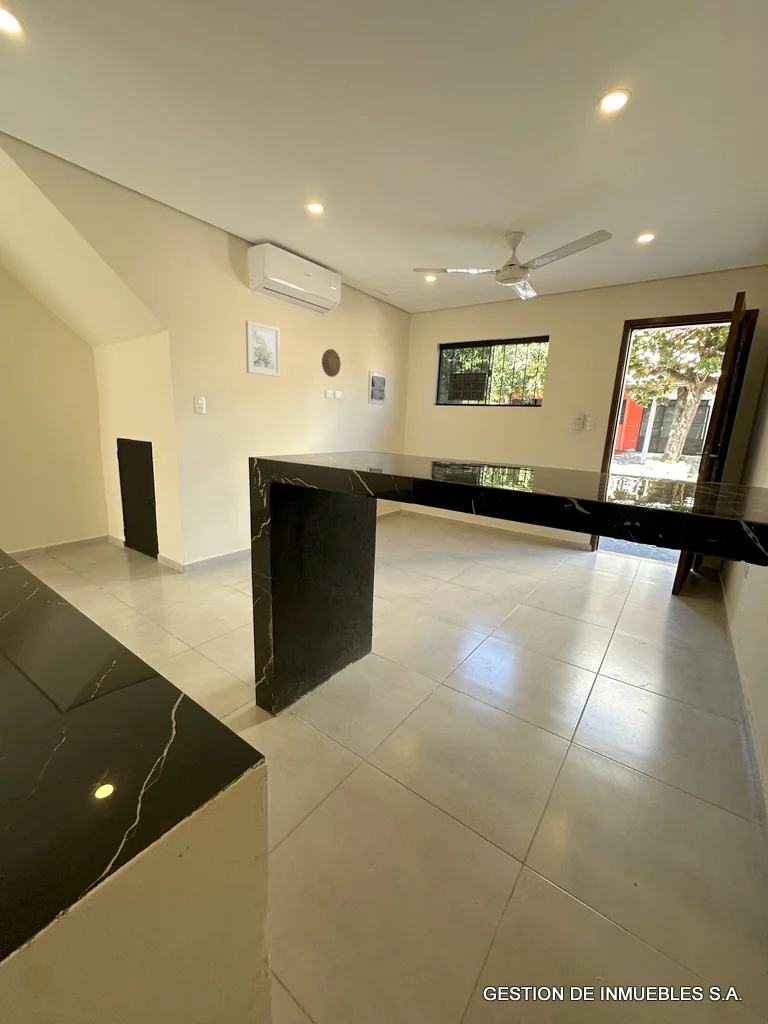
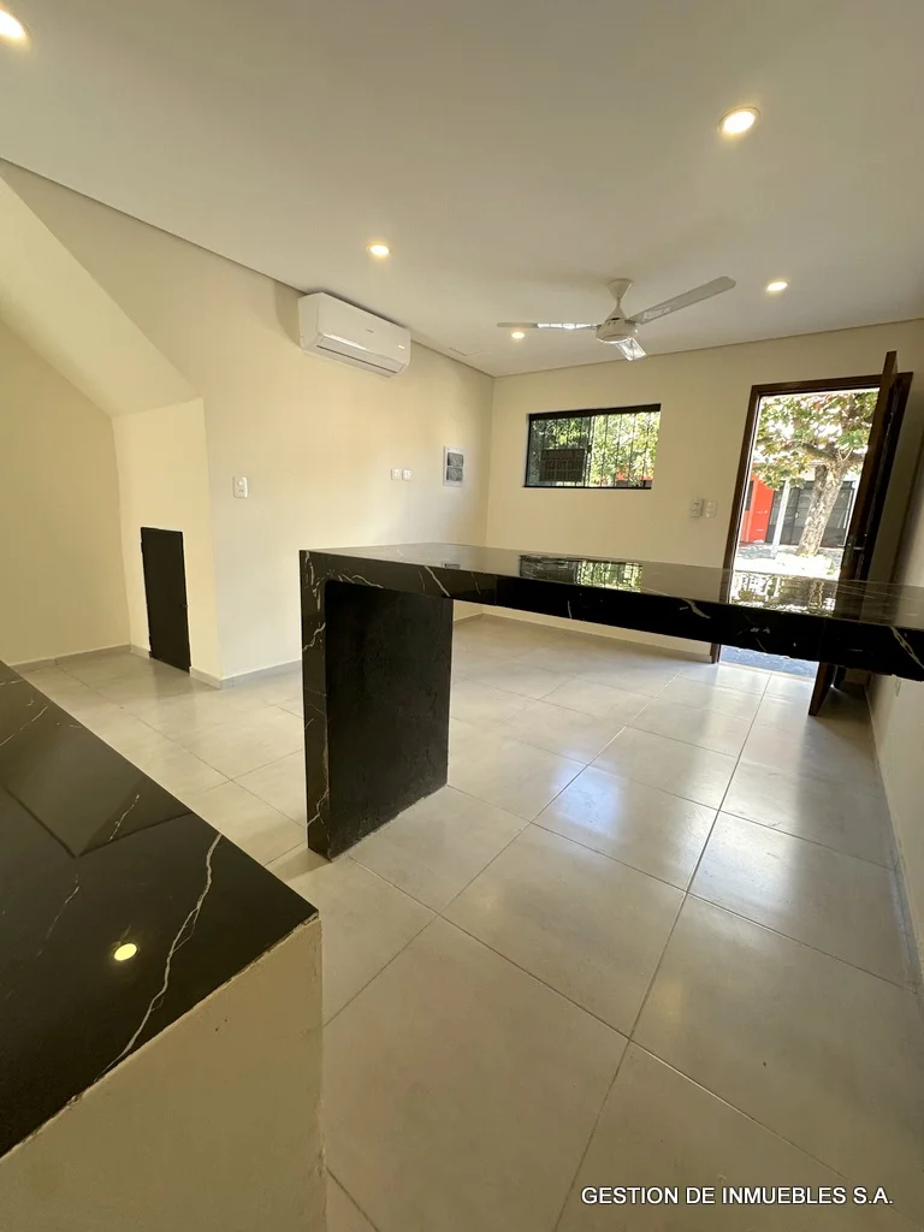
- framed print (263, 349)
- decorative plate (332, 363)
